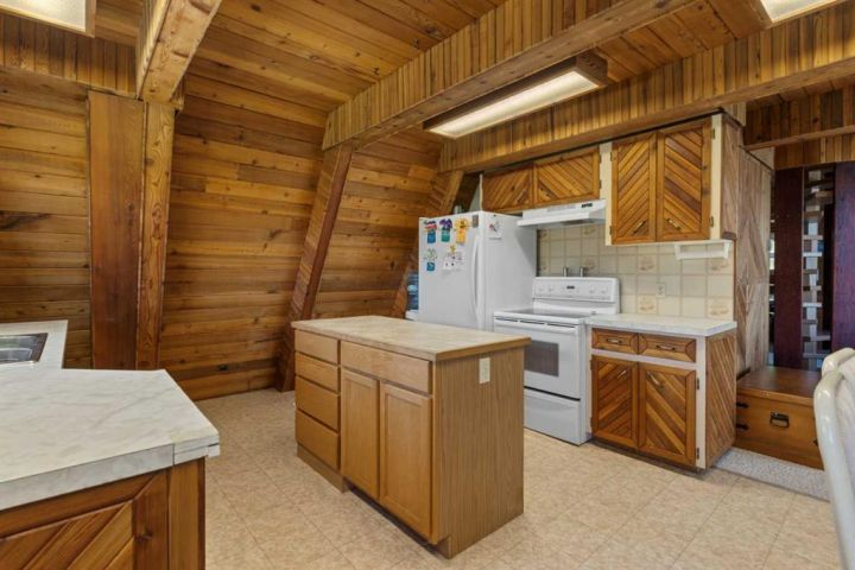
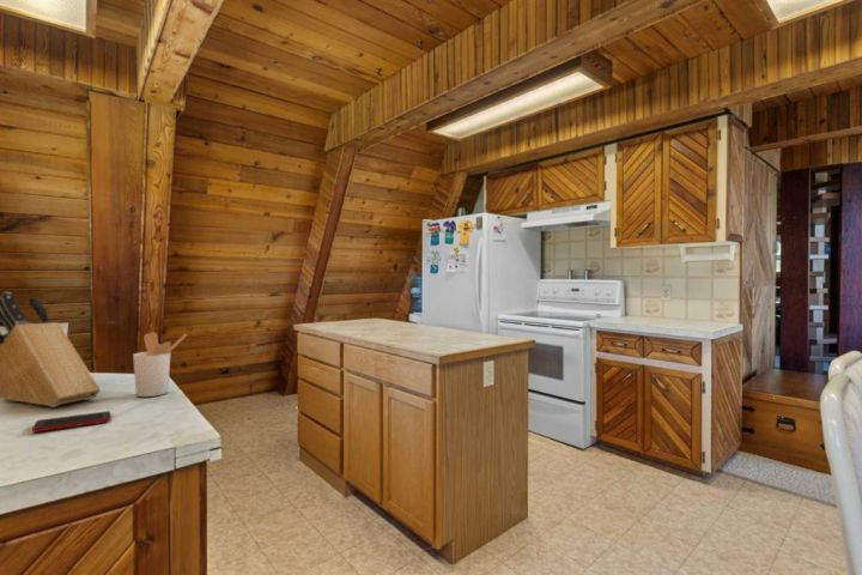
+ utensil holder (162, 362)
+ cell phone (73, 420)
+ knife block (40, 345)
